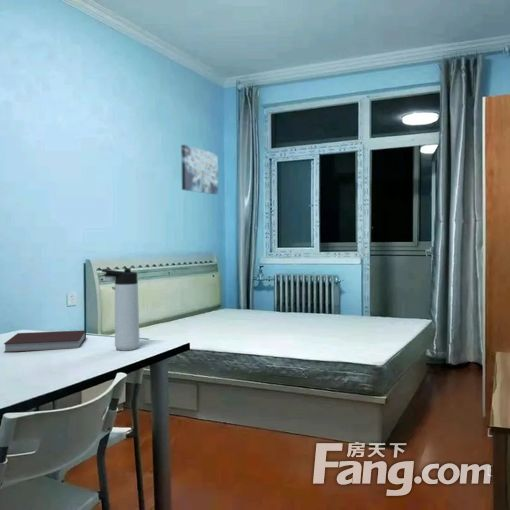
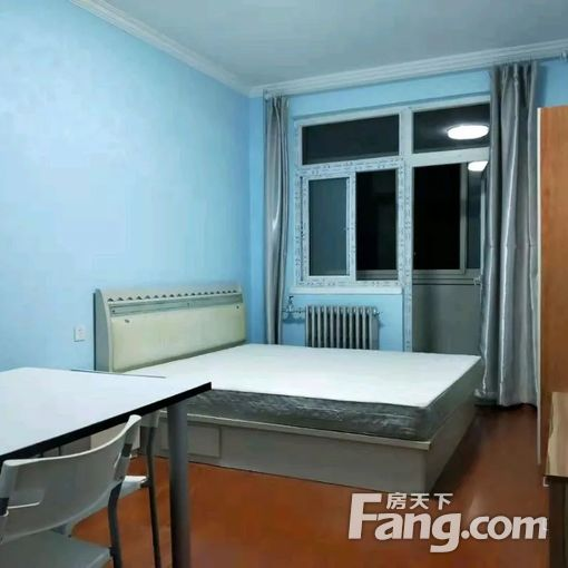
- wall art (200, 171)
- thermos bottle (120, 308)
- notebook (47, 340)
